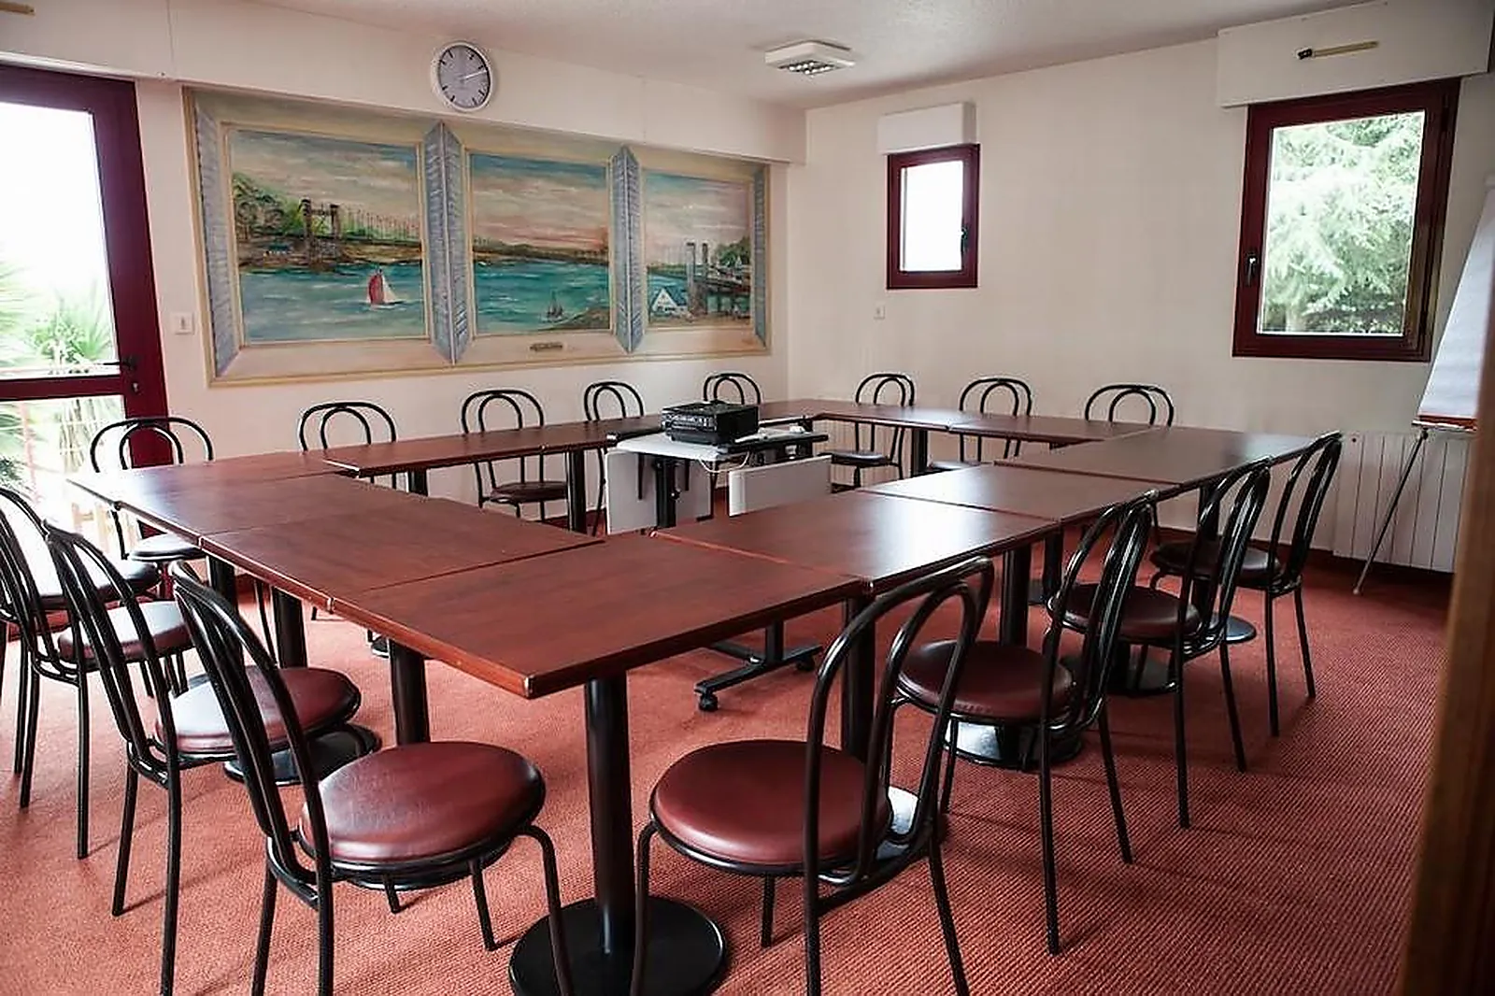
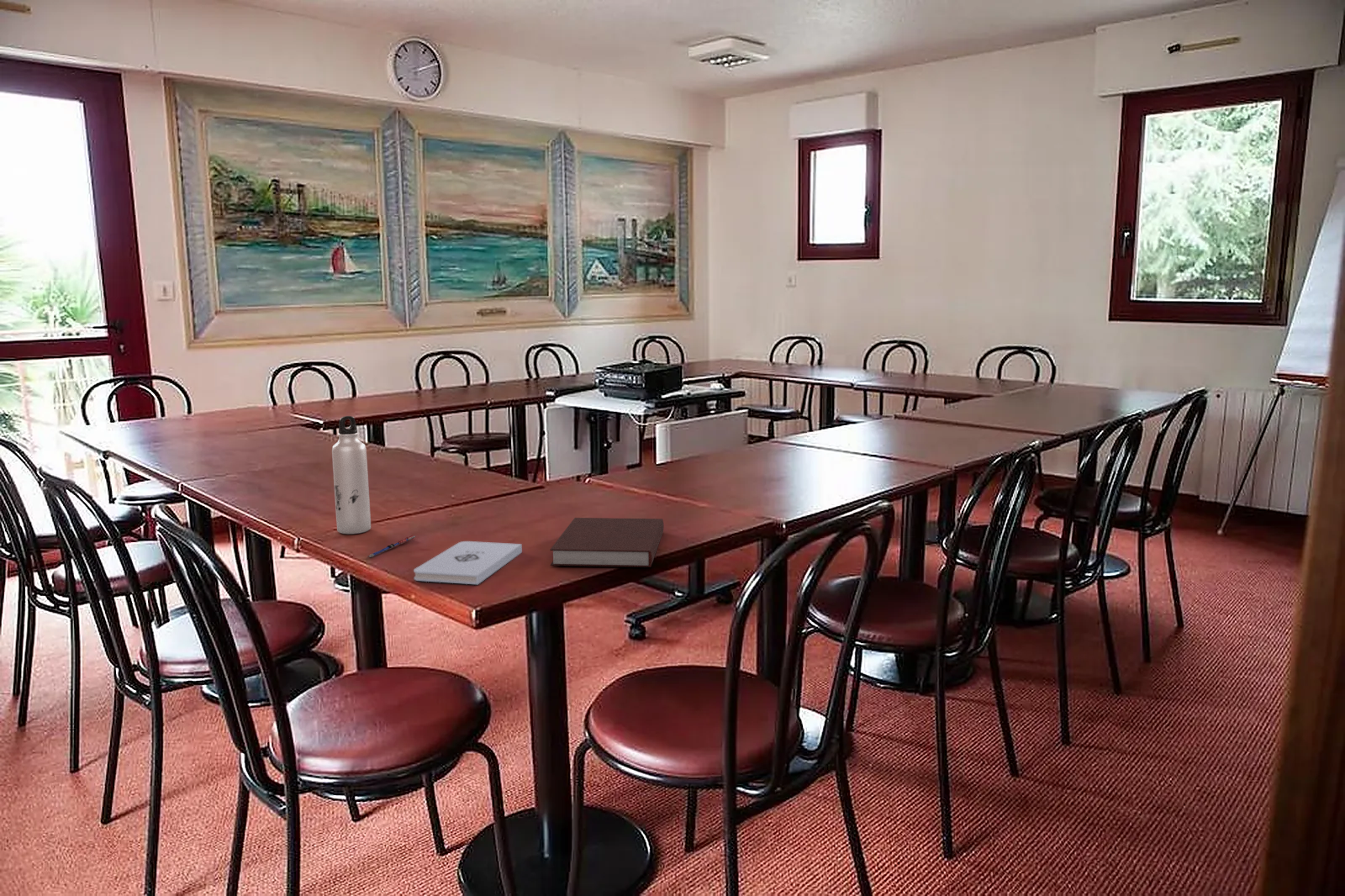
+ water bottle (351, 473)
+ notebook (610, 540)
+ notepad (469, 561)
+ pen (392, 546)
